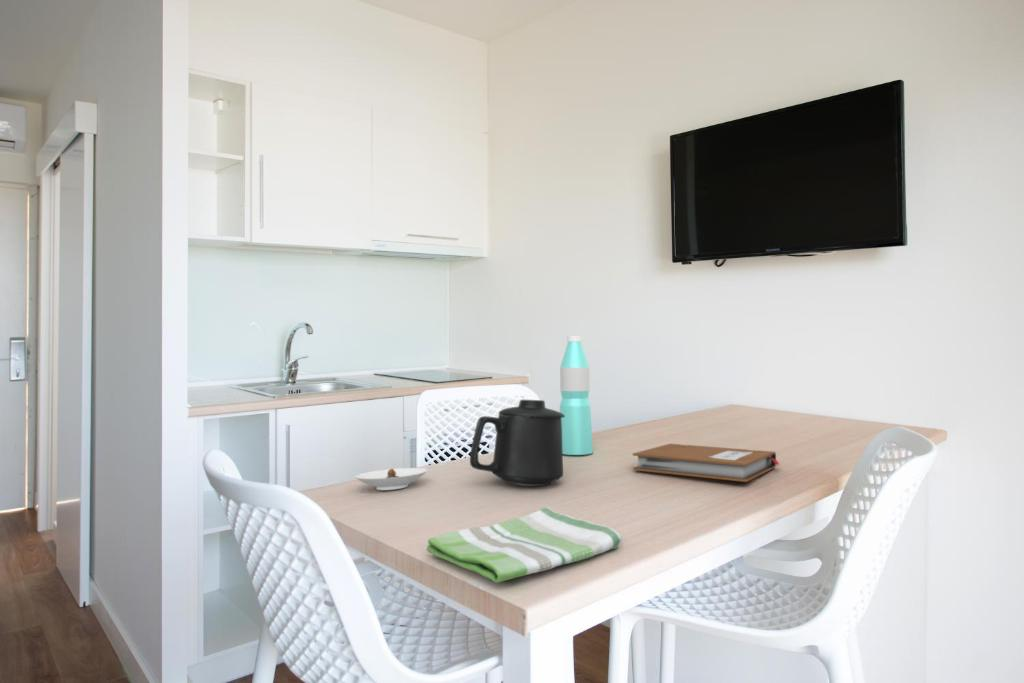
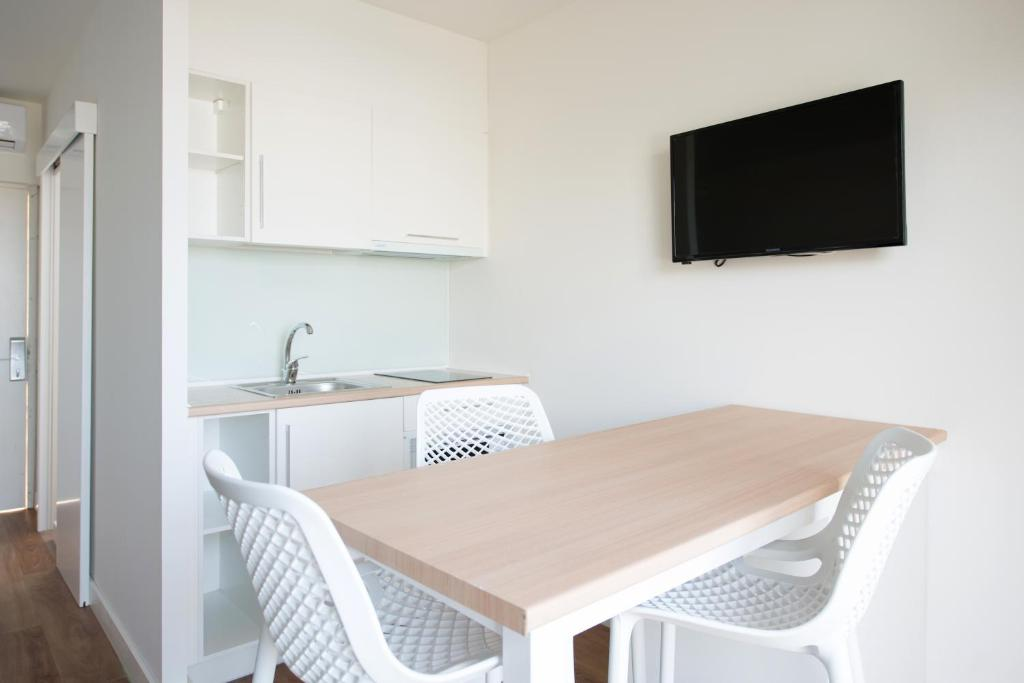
- notebook (708, 460)
- water bottle (574, 393)
- mug (522, 442)
- dish towel (525, 539)
- saucer (392, 478)
